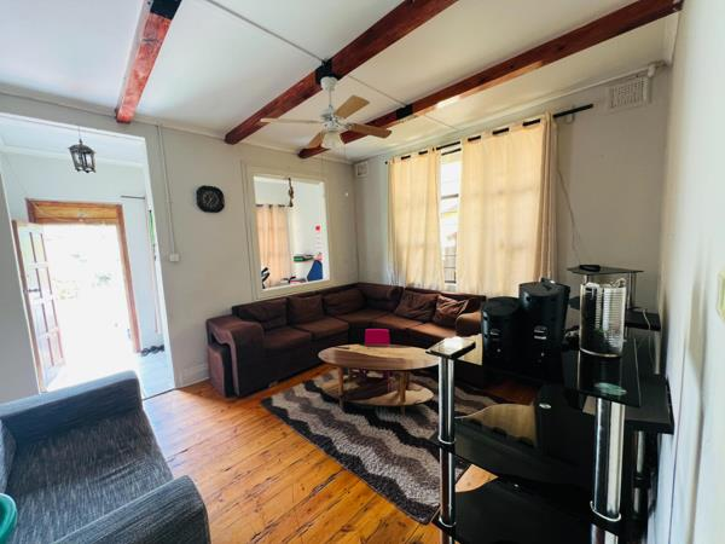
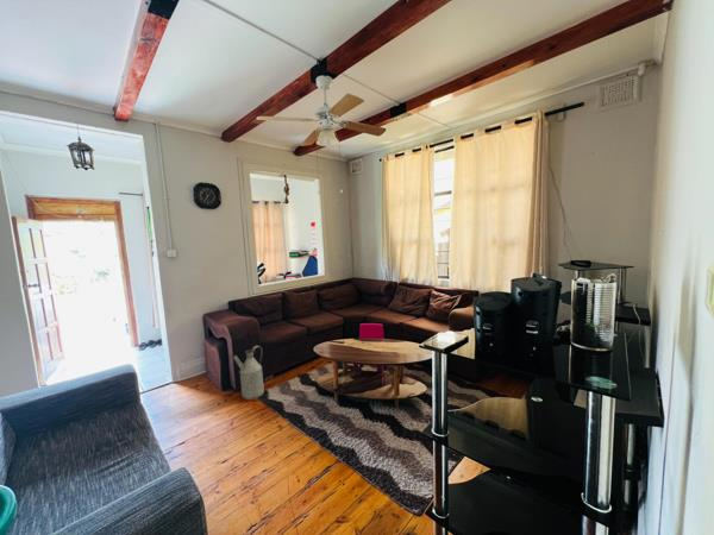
+ watering can (249, 371)
